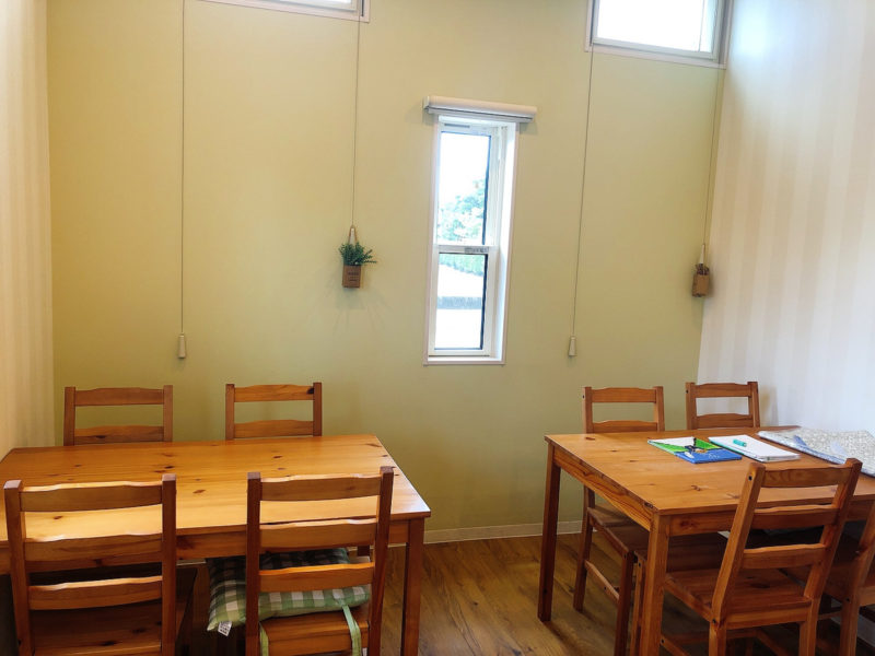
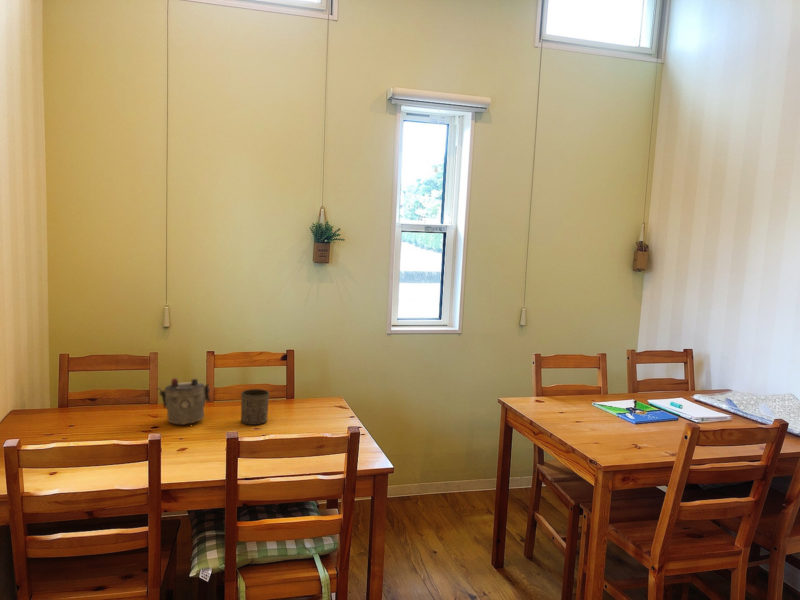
+ teapot (183, 399)
+ cup (254, 406)
